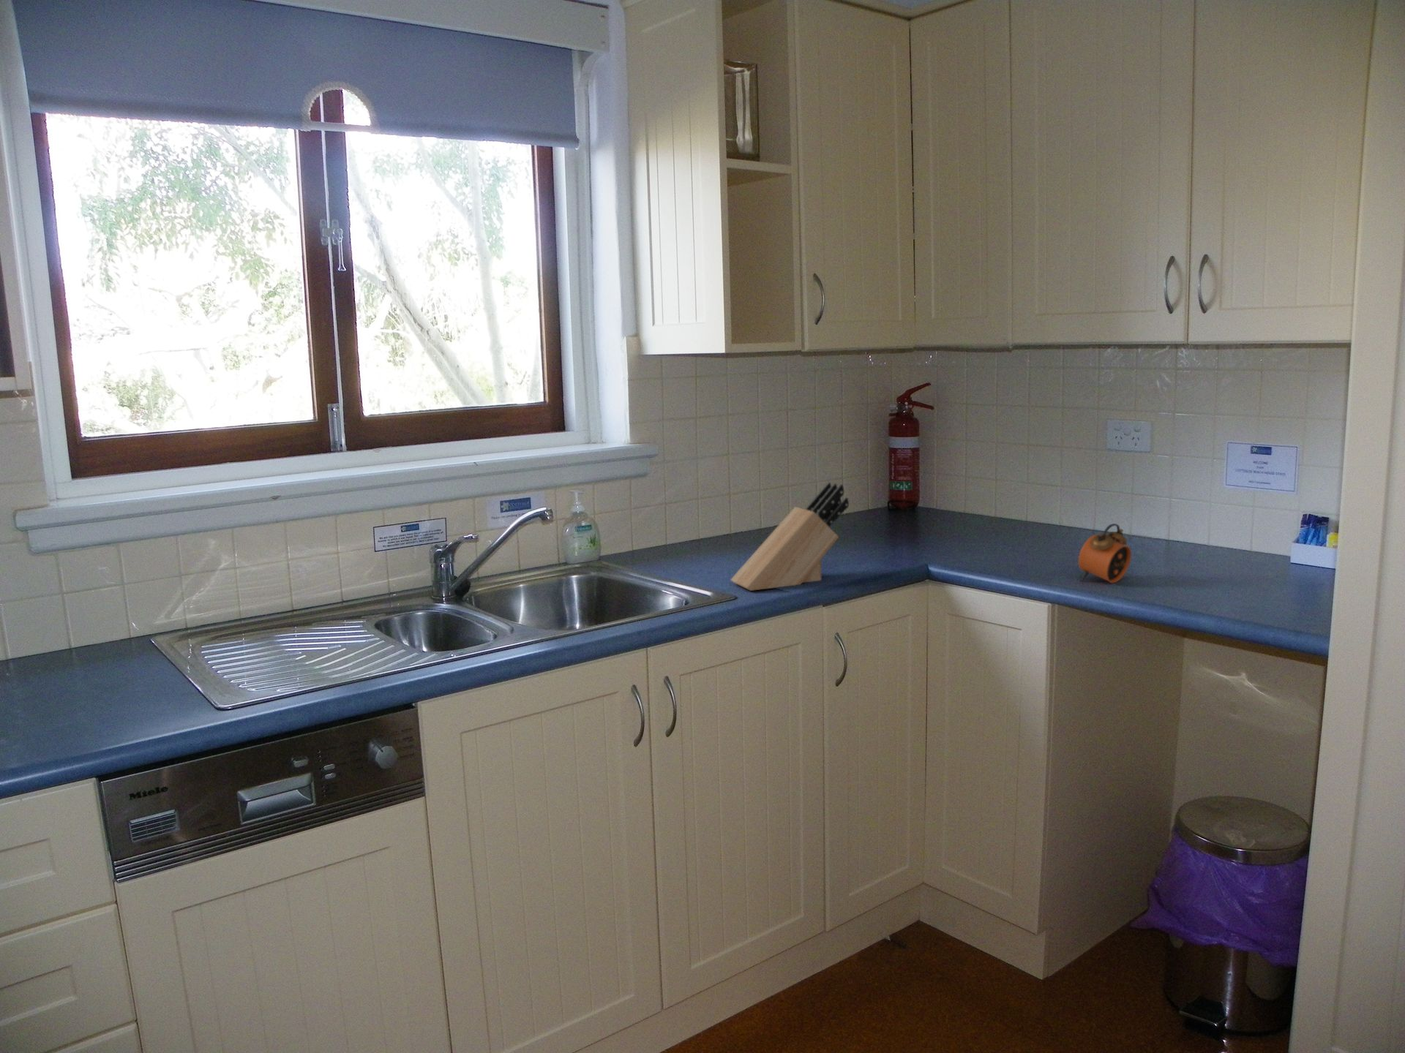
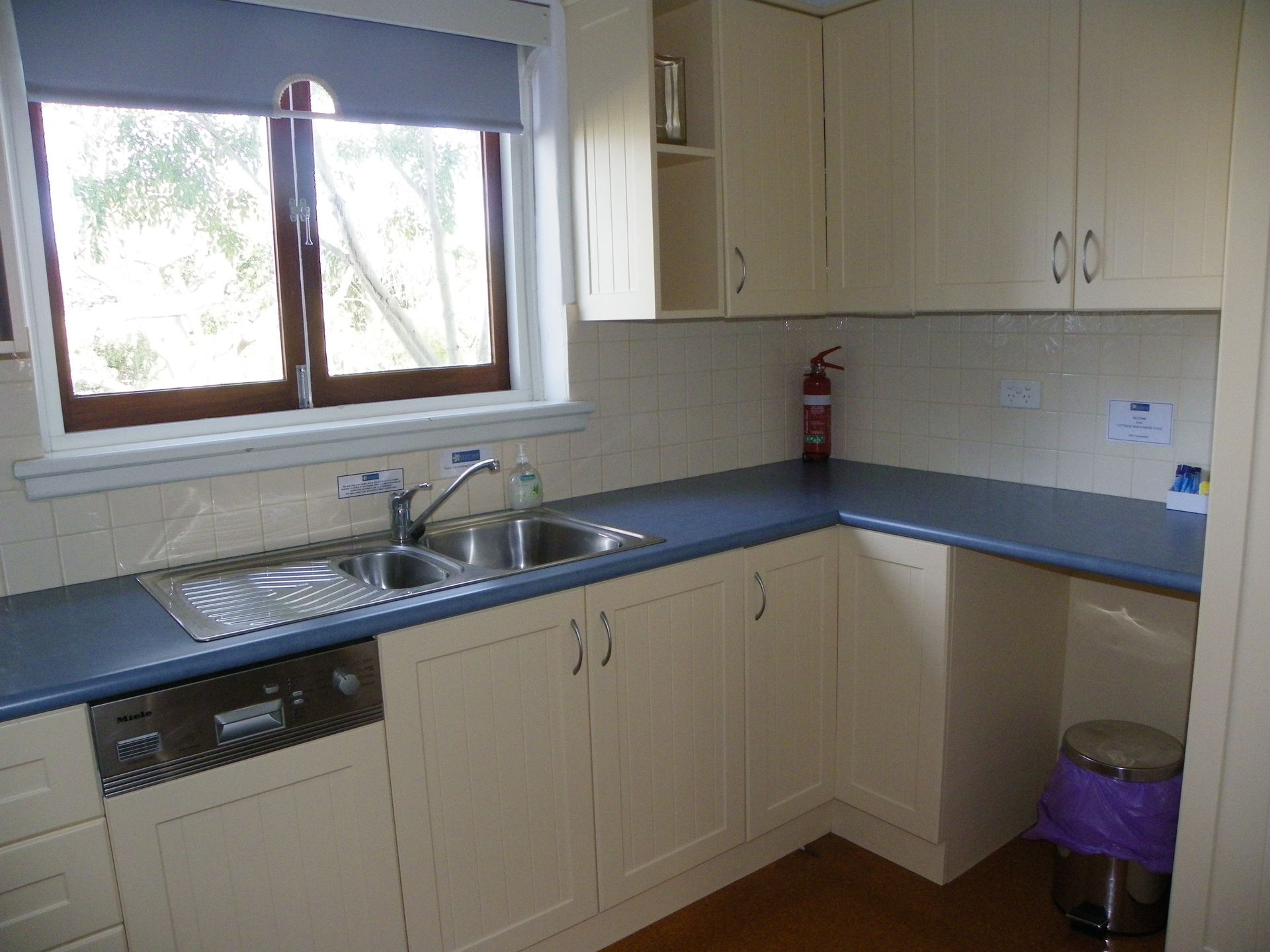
- alarm clock (1104, 552)
- knife block (792, 534)
